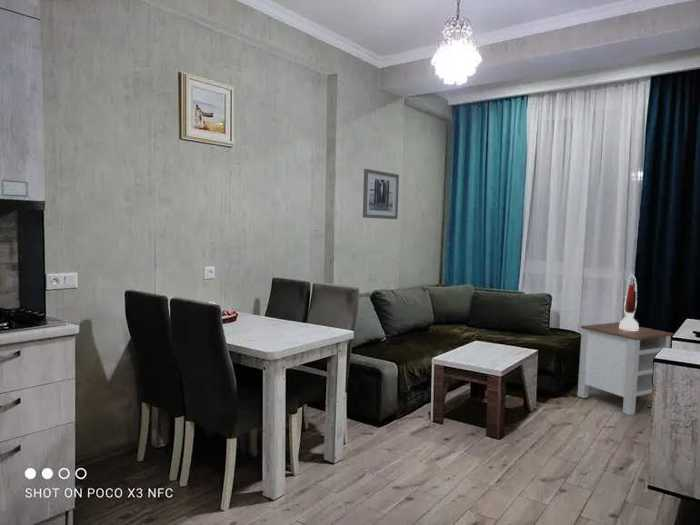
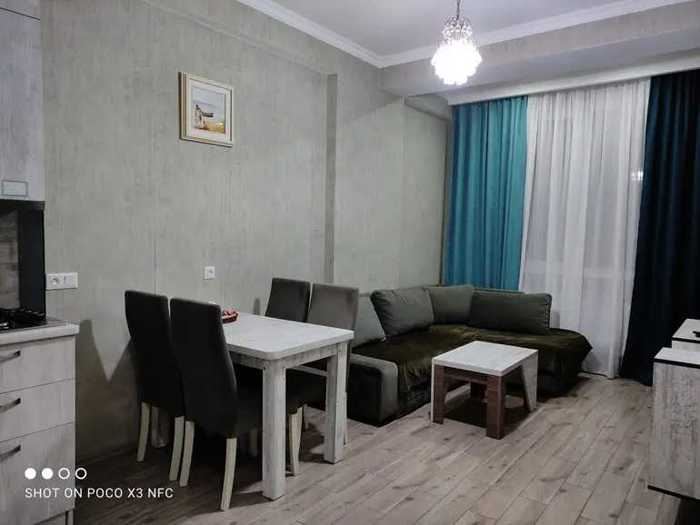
- side table (623, 365)
- table lamp (630, 301)
- wall art (381, 195)
